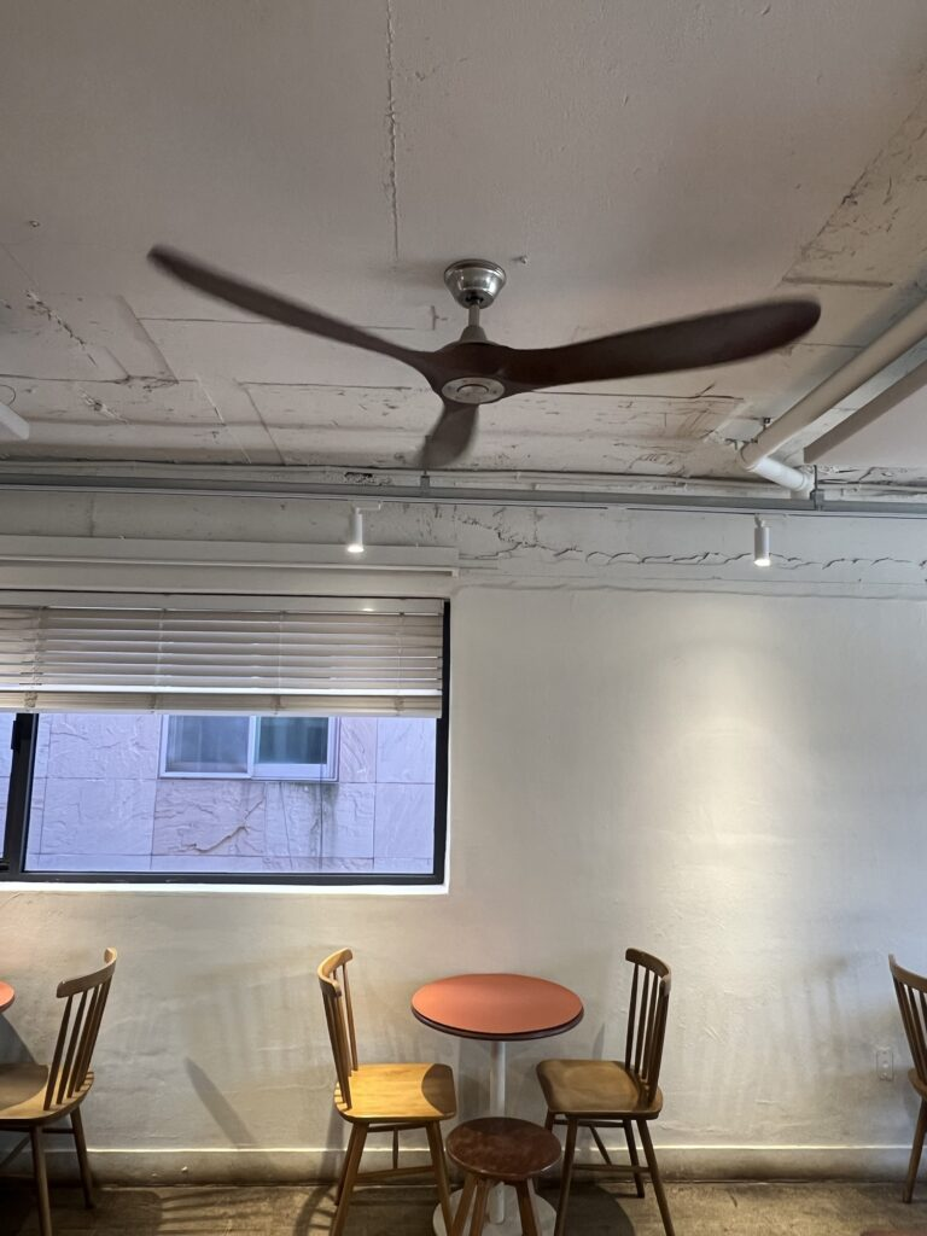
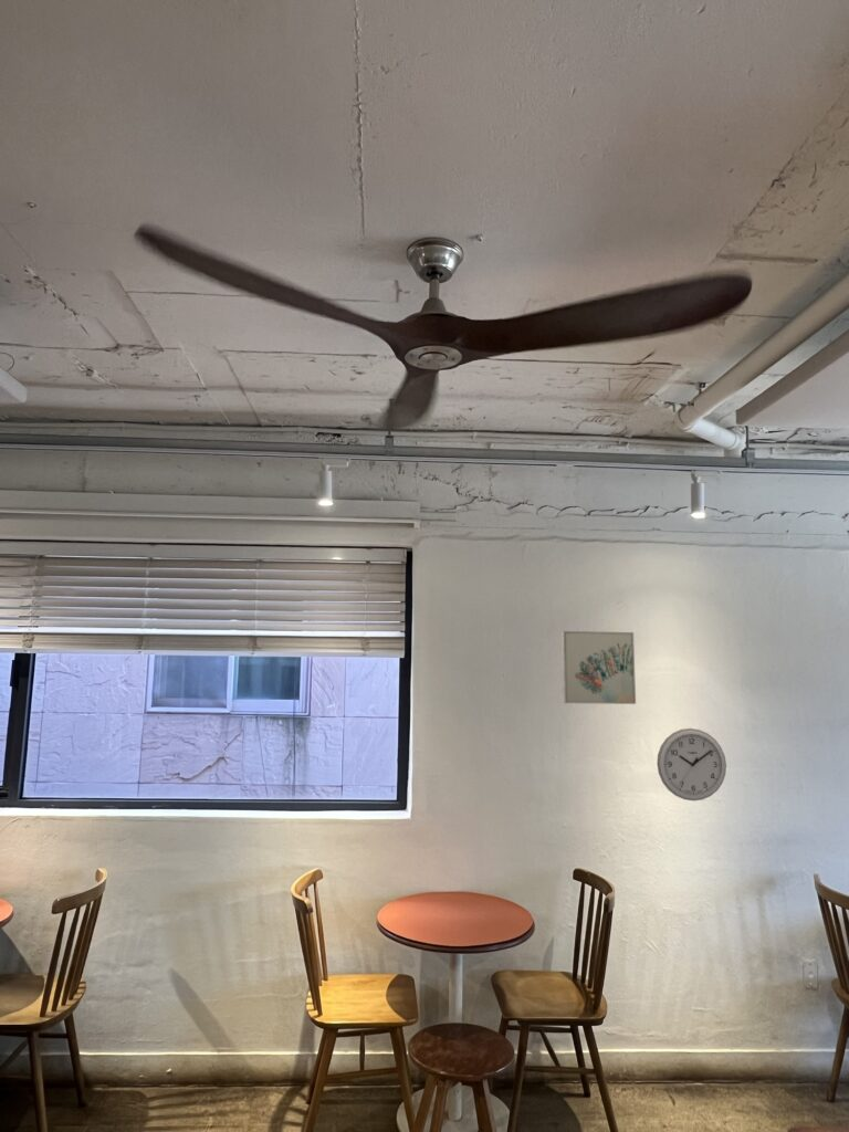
+ wall art (598, 667)
+ wall clock (692, 764)
